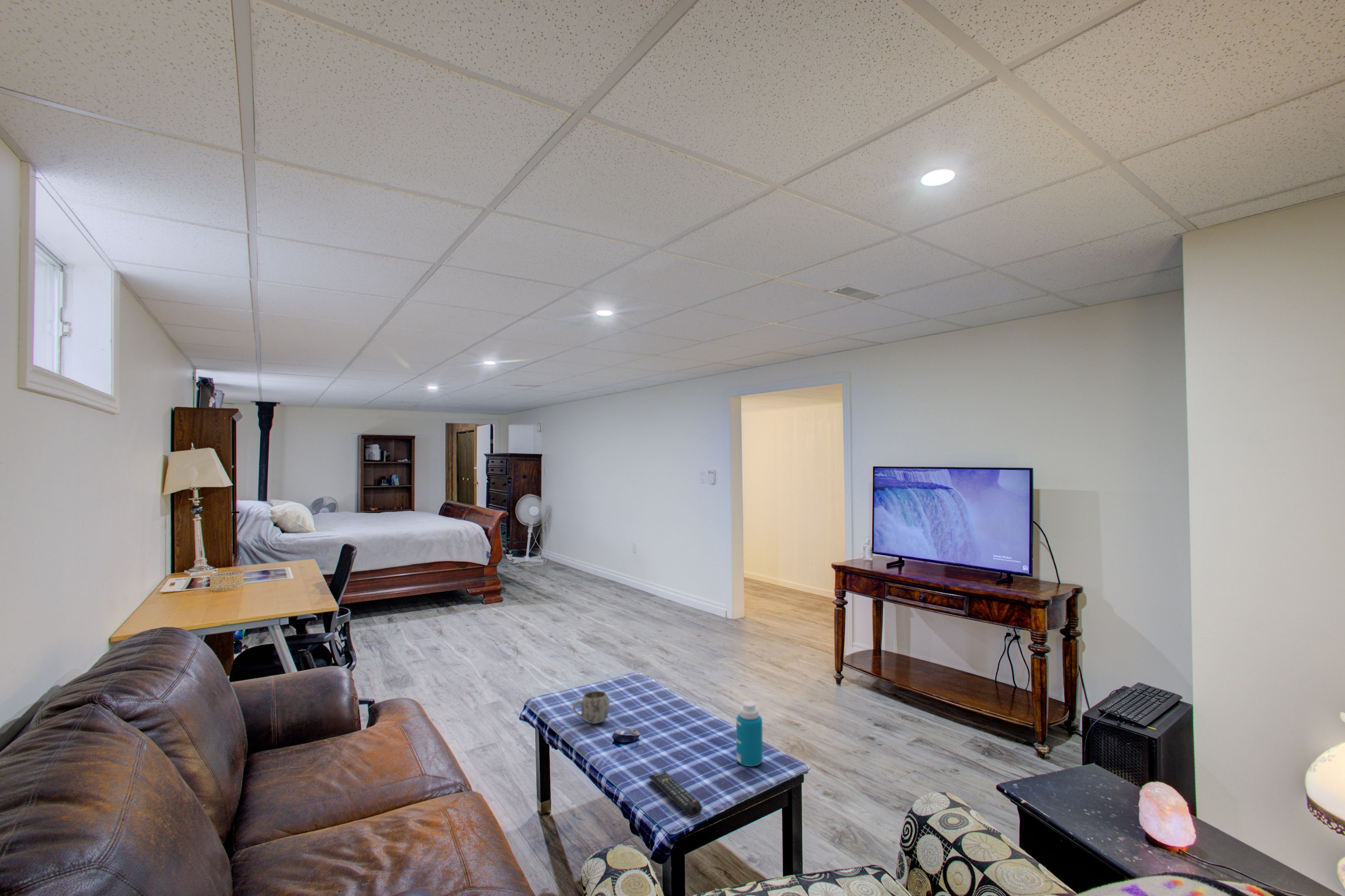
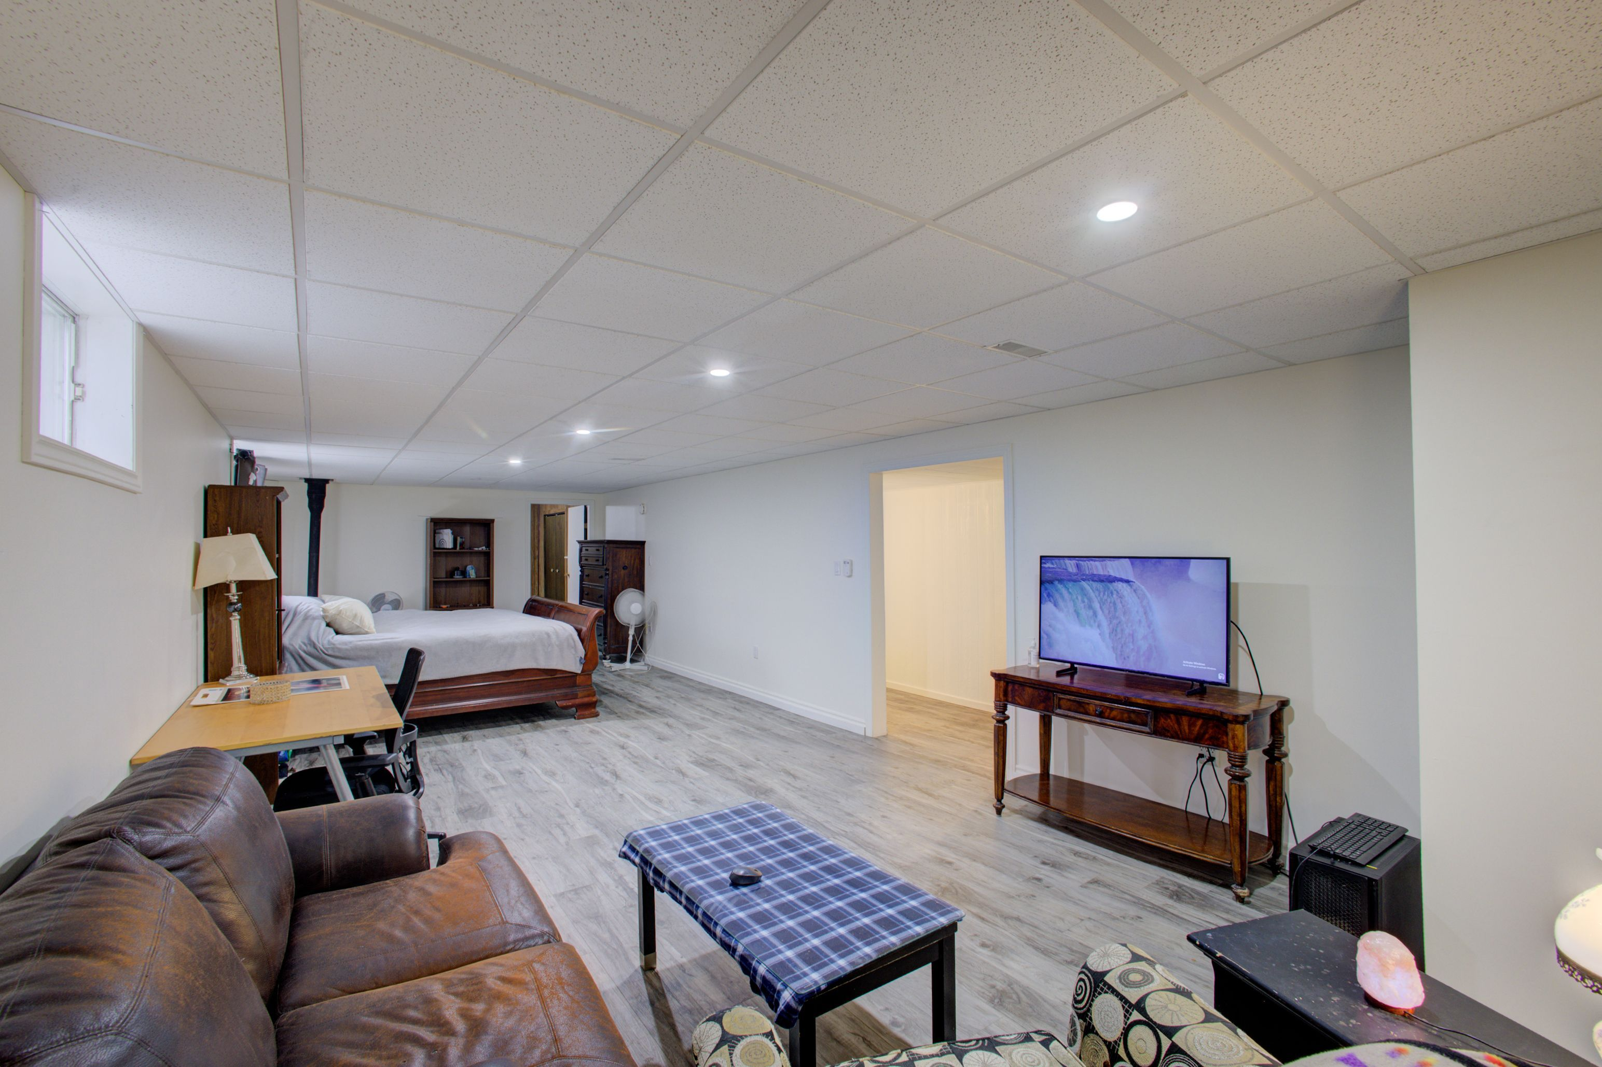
- bottle (749, 732)
- remote control (674, 792)
- mug (591, 708)
